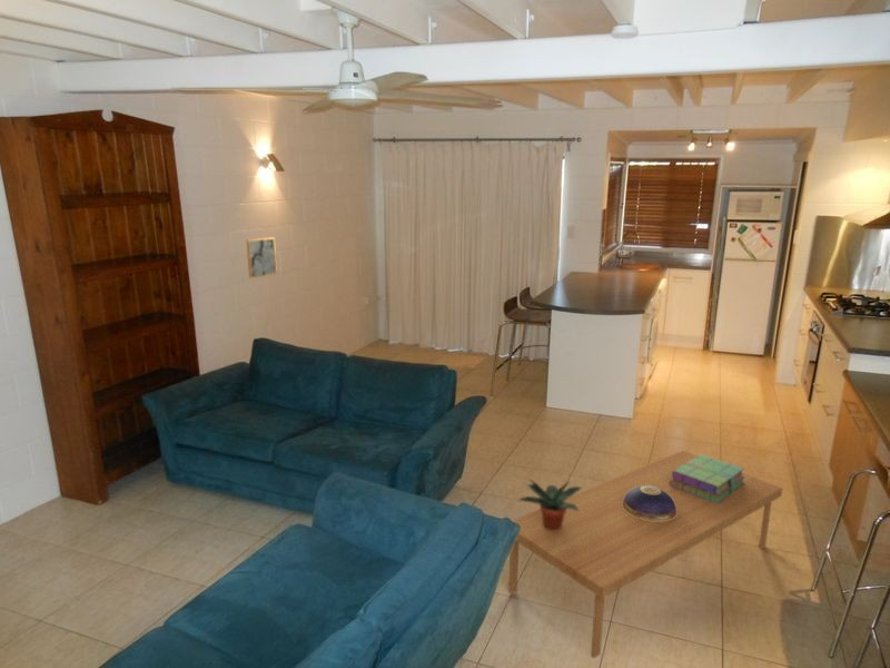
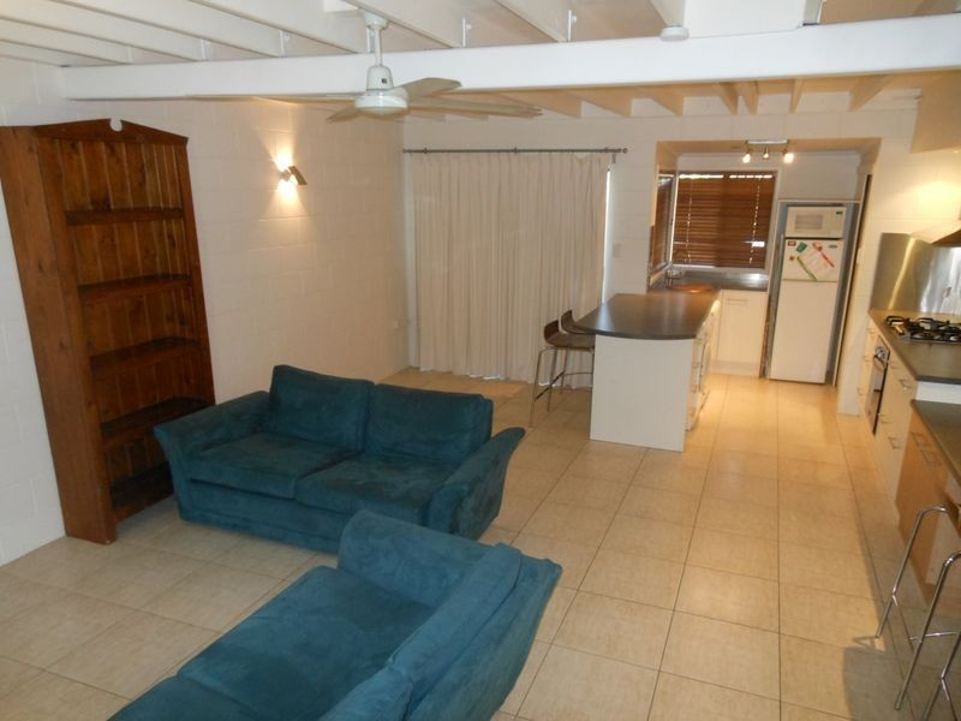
- stack of books (708, 477)
- coffee table (647, 537)
- decorative bowl (650, 498)
- wall art (261, 257)
- potted plant (553, 500)
